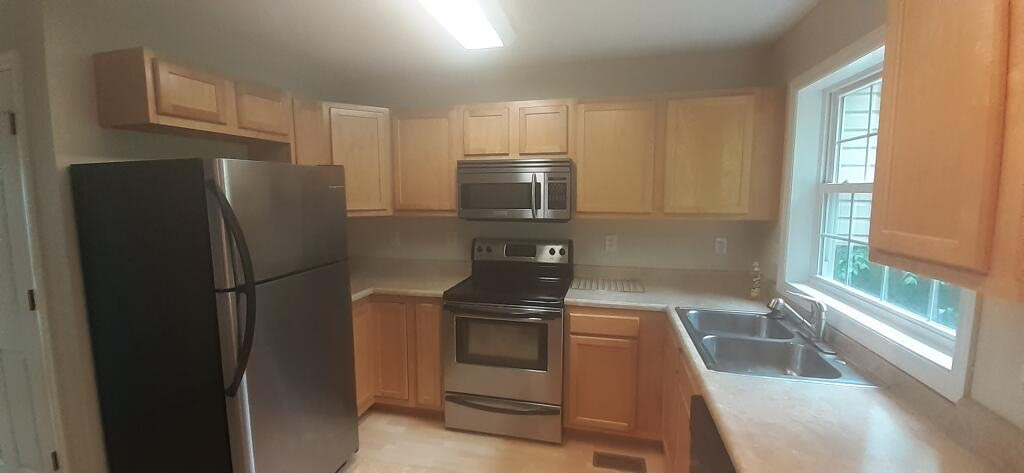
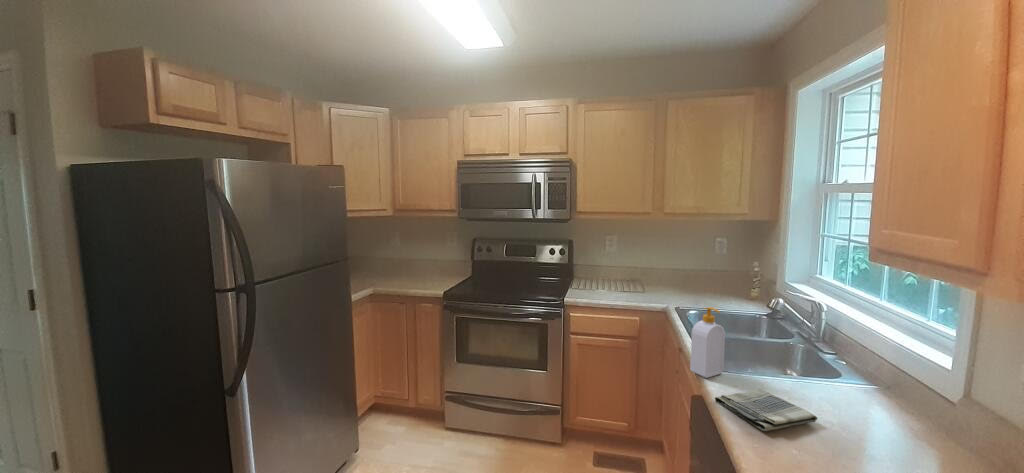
+ soap bottle (708, 340)
+ dish towel (762, 406)
